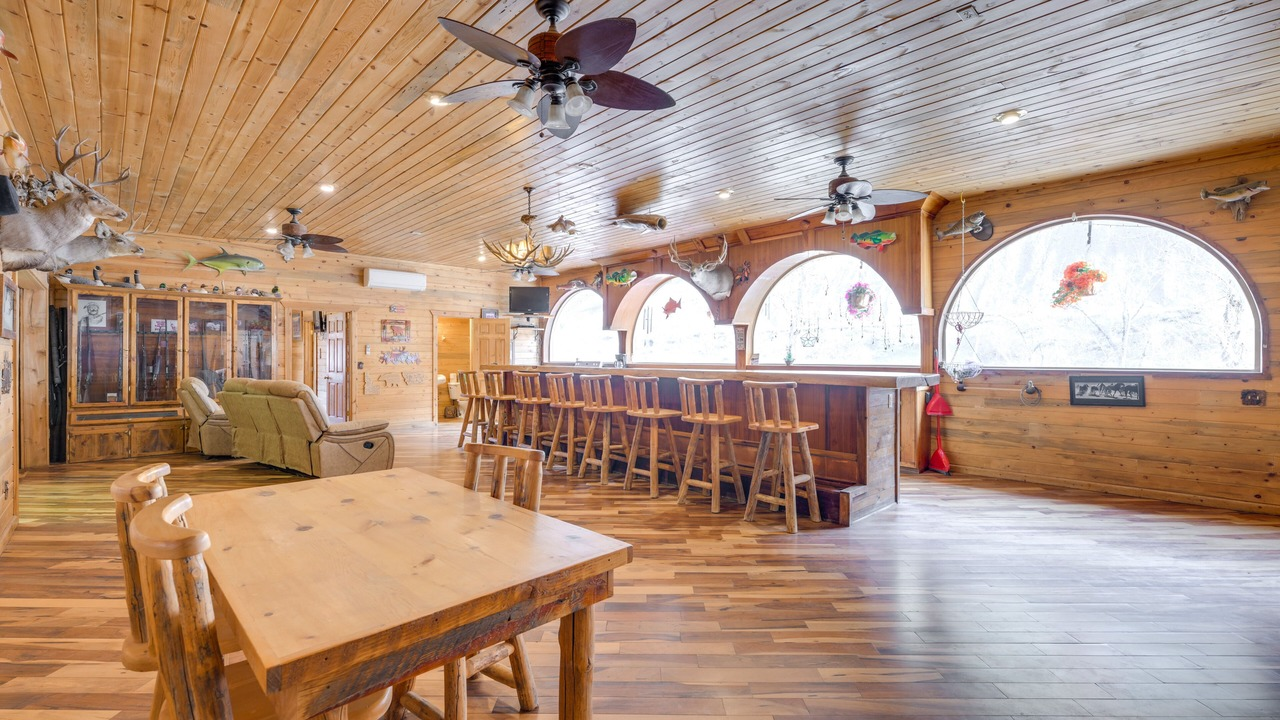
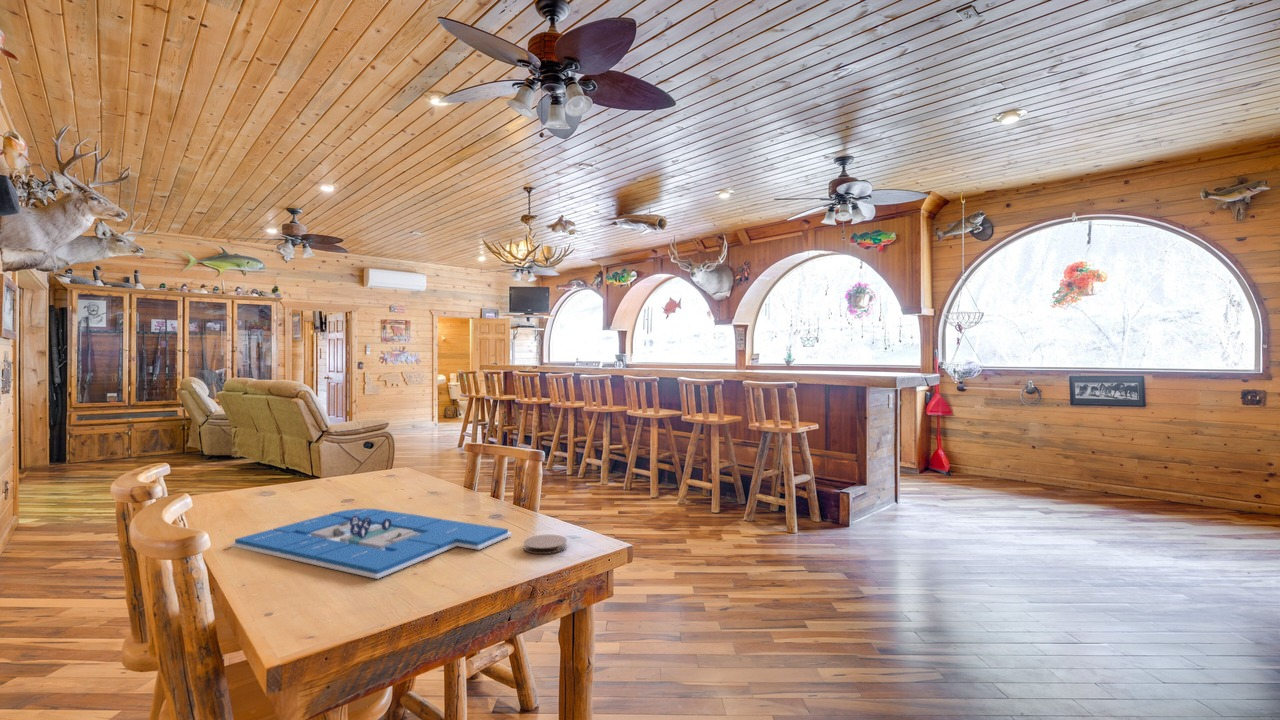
+ coaster (545, 543)
+ board game (375, 531)
